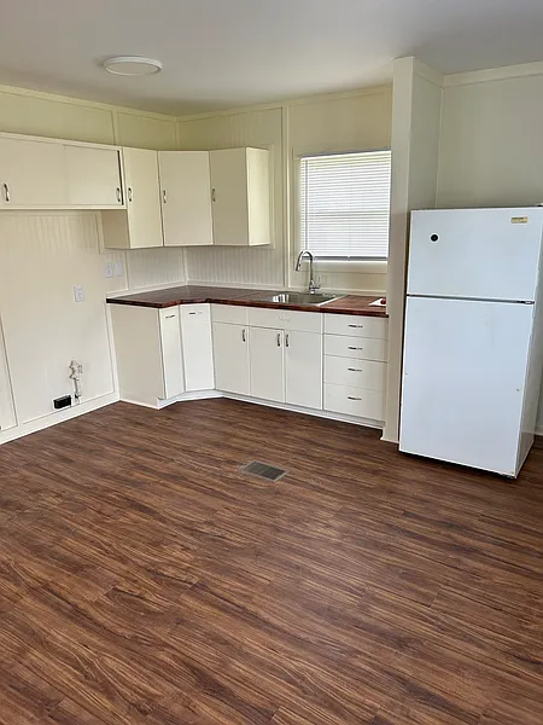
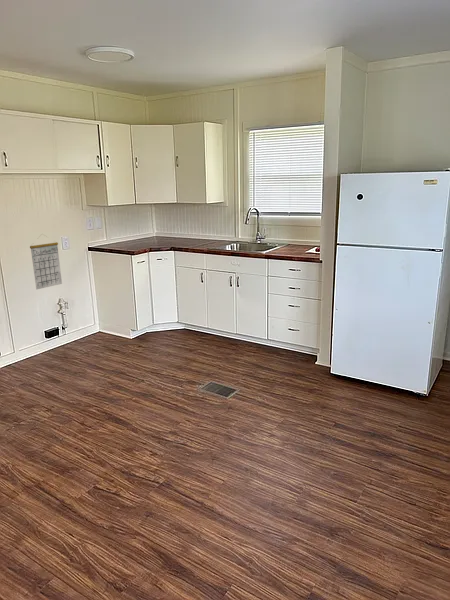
+ calendar (46, 260)
